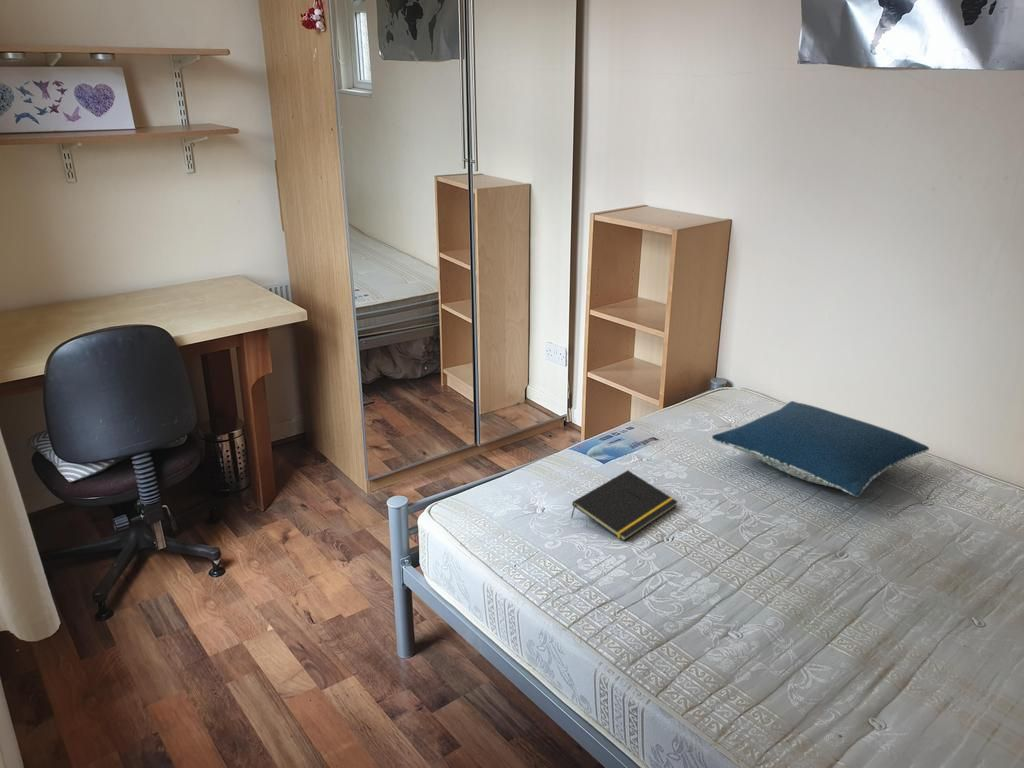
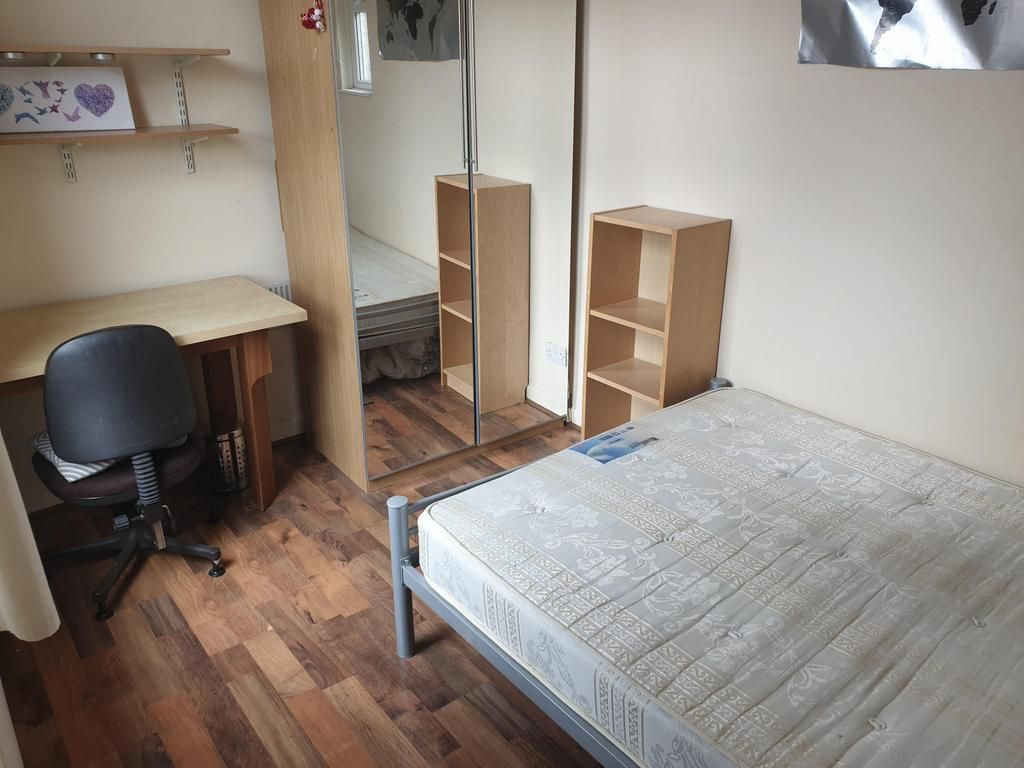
- notepad (625, 503)
- pillow (819, 442)
